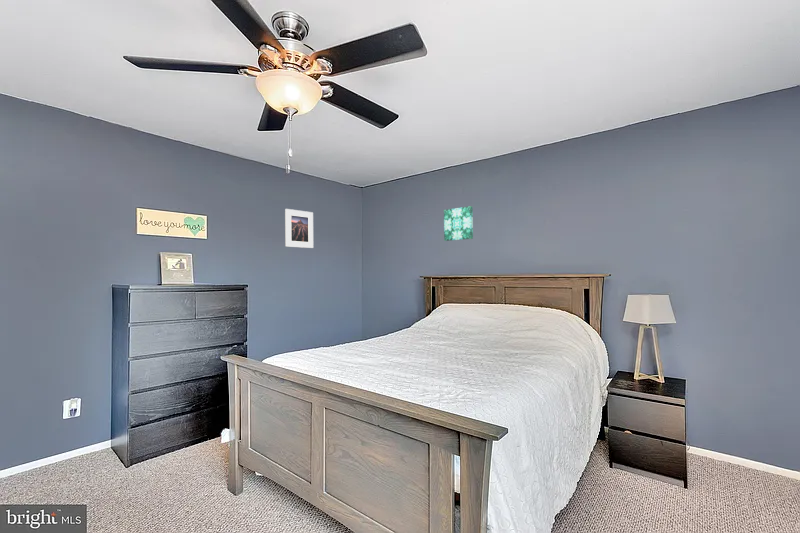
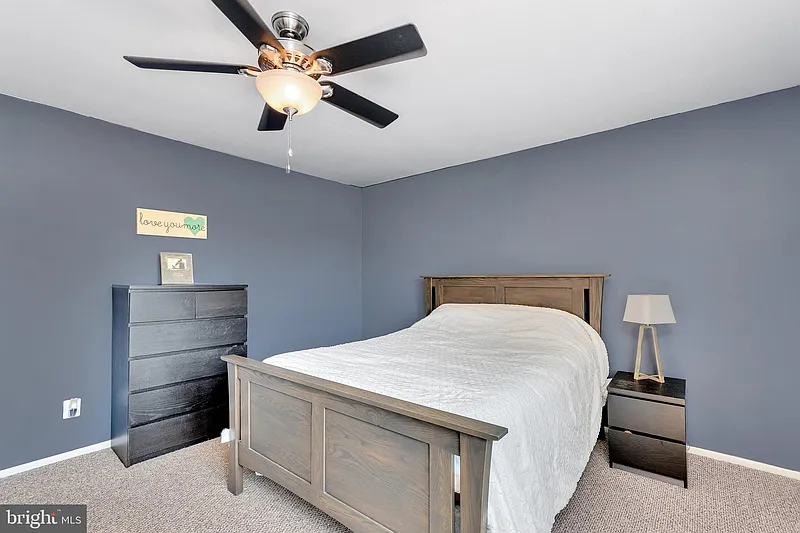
- wall art (458, 224)
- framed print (299, 228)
